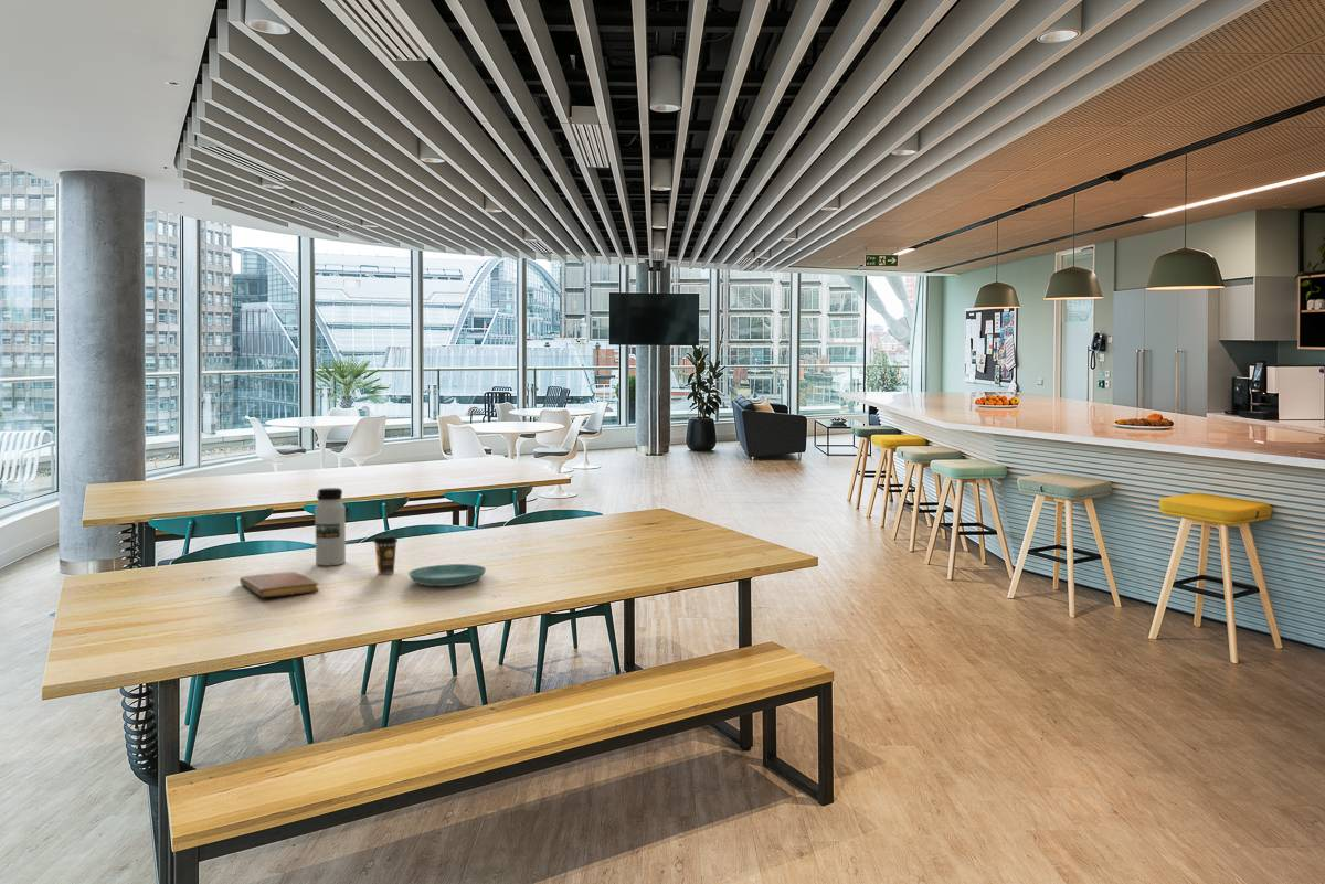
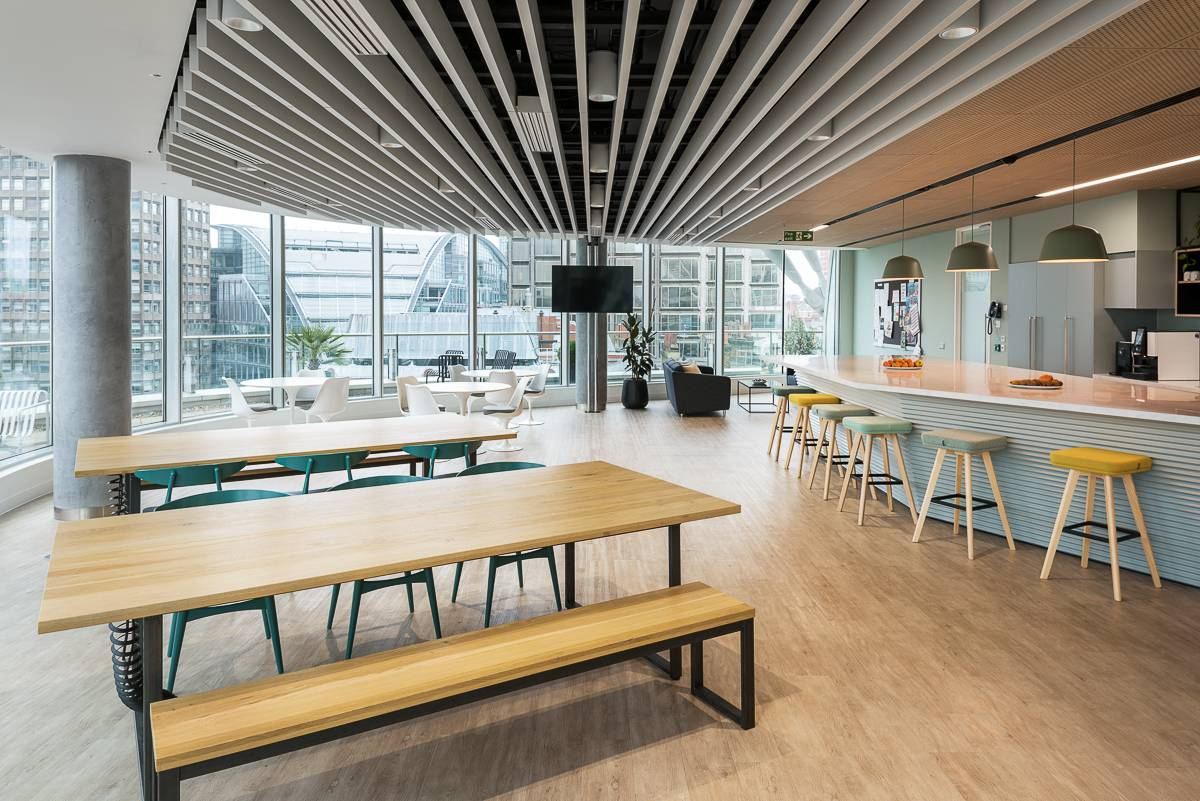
- water bottle (330, 525)
- saucer (447, 575)
- notebook (278, 583)
- coffee cup (385, 554)
